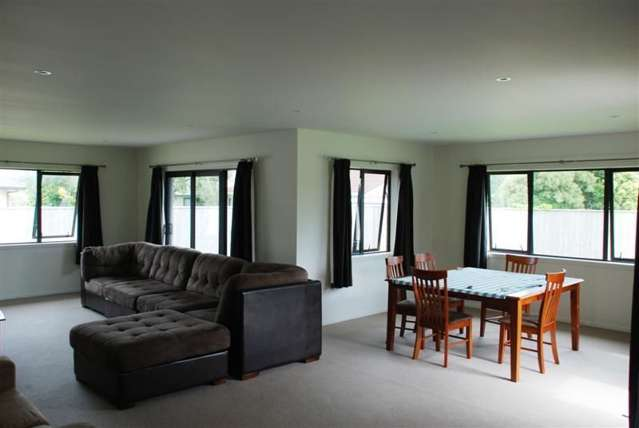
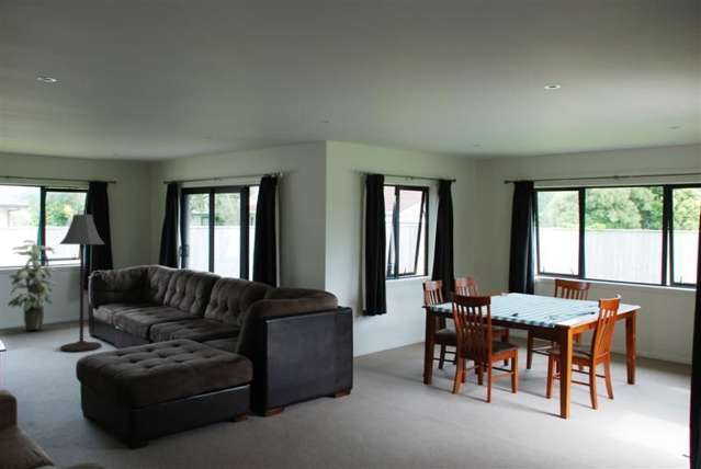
+ floor lamp (81, 281)
+ indoor plant (32, 285)
